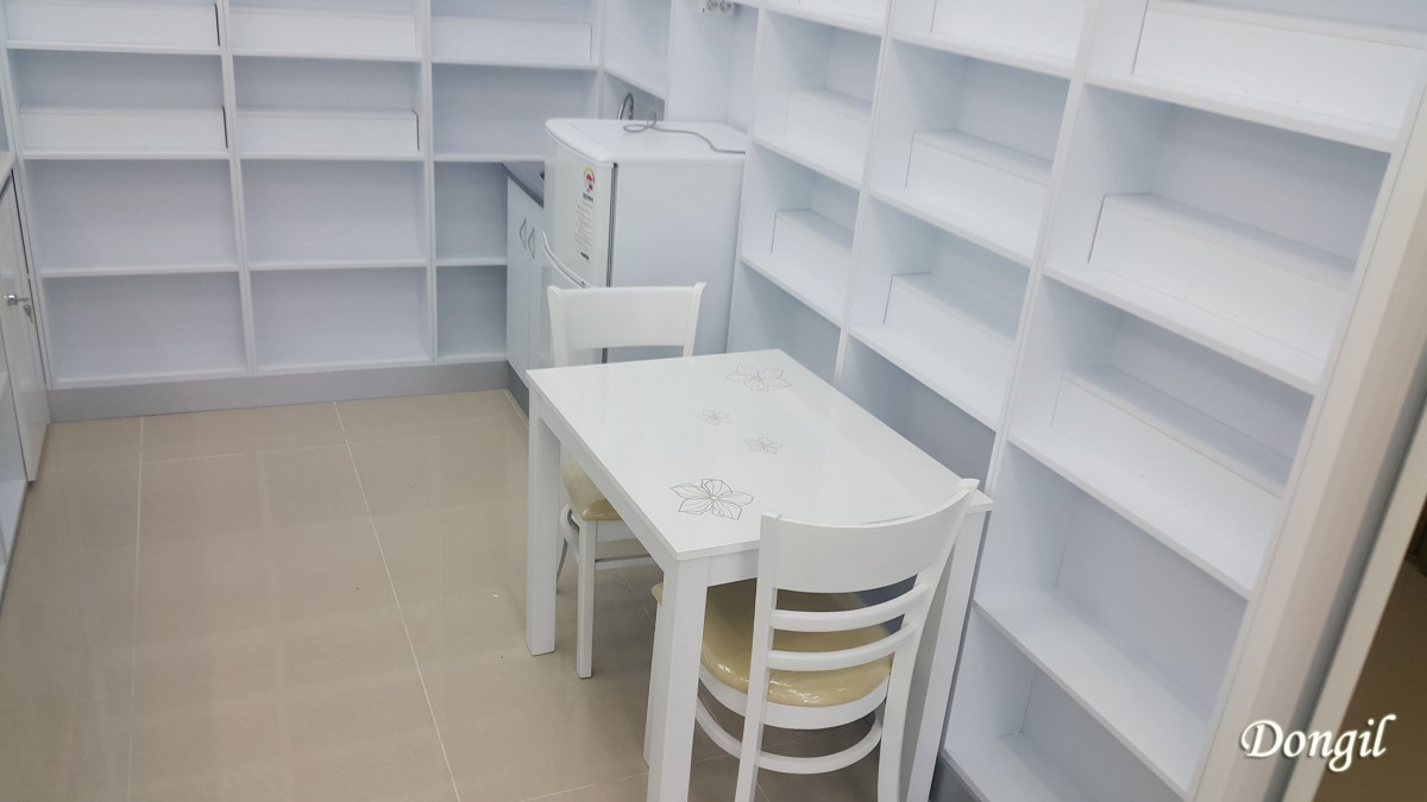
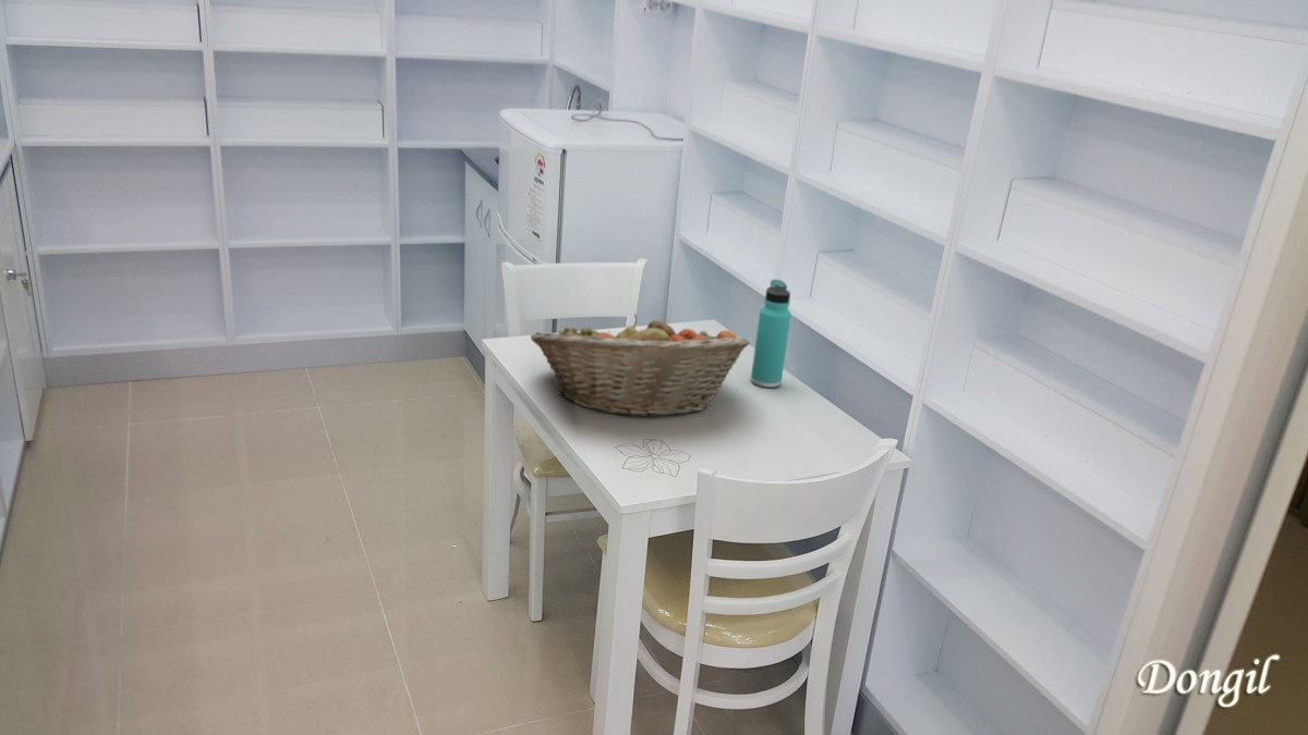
+ thermos bottle (772, 333)
+ fruit basket (639, 355)
